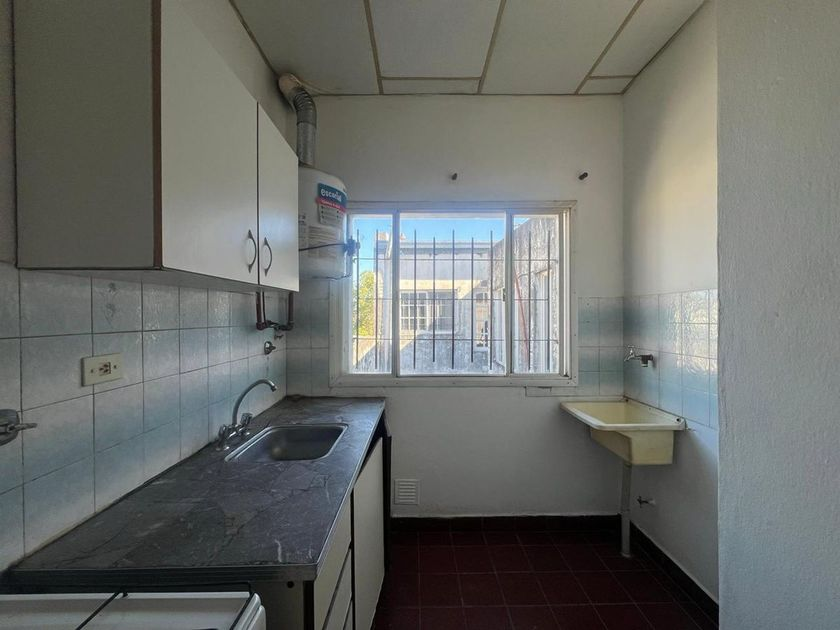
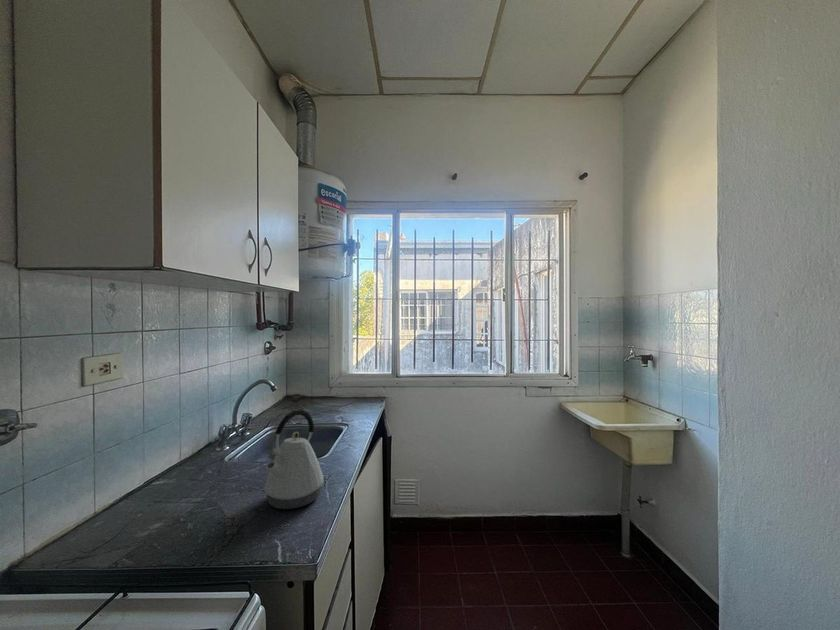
+ kettle (293, 454)
